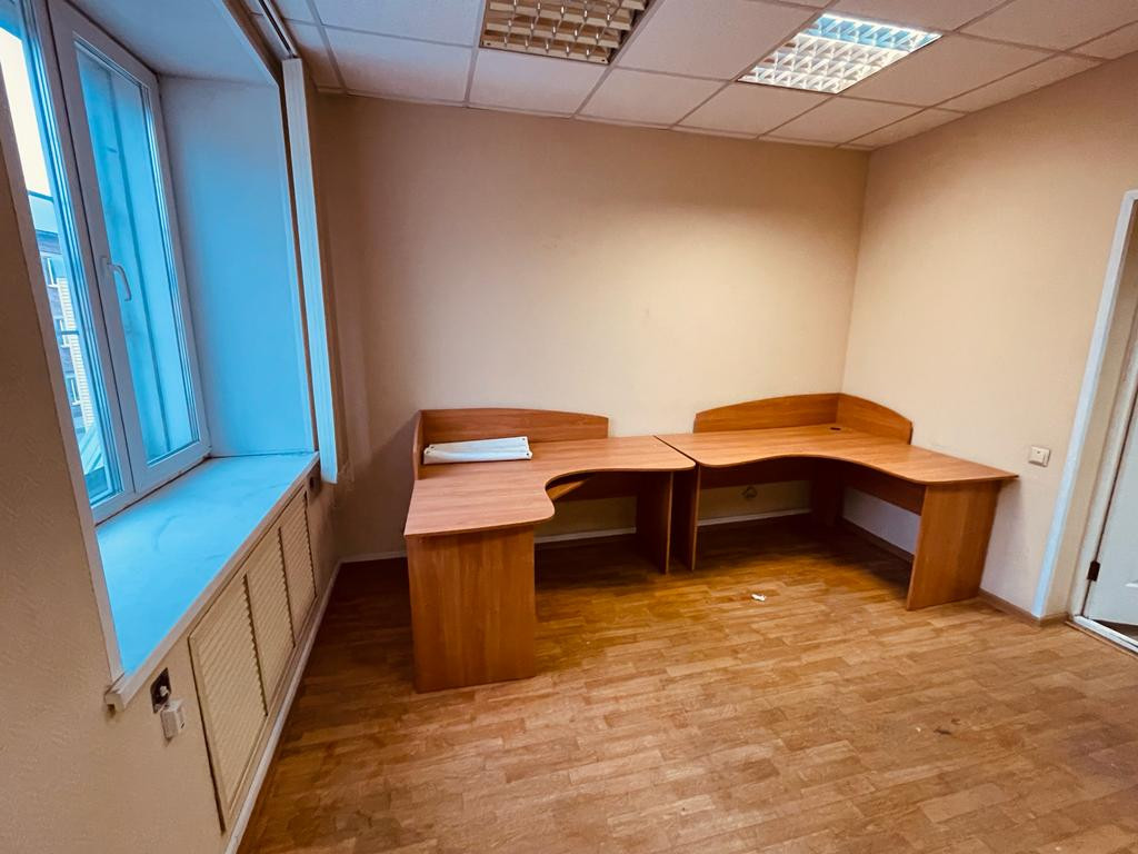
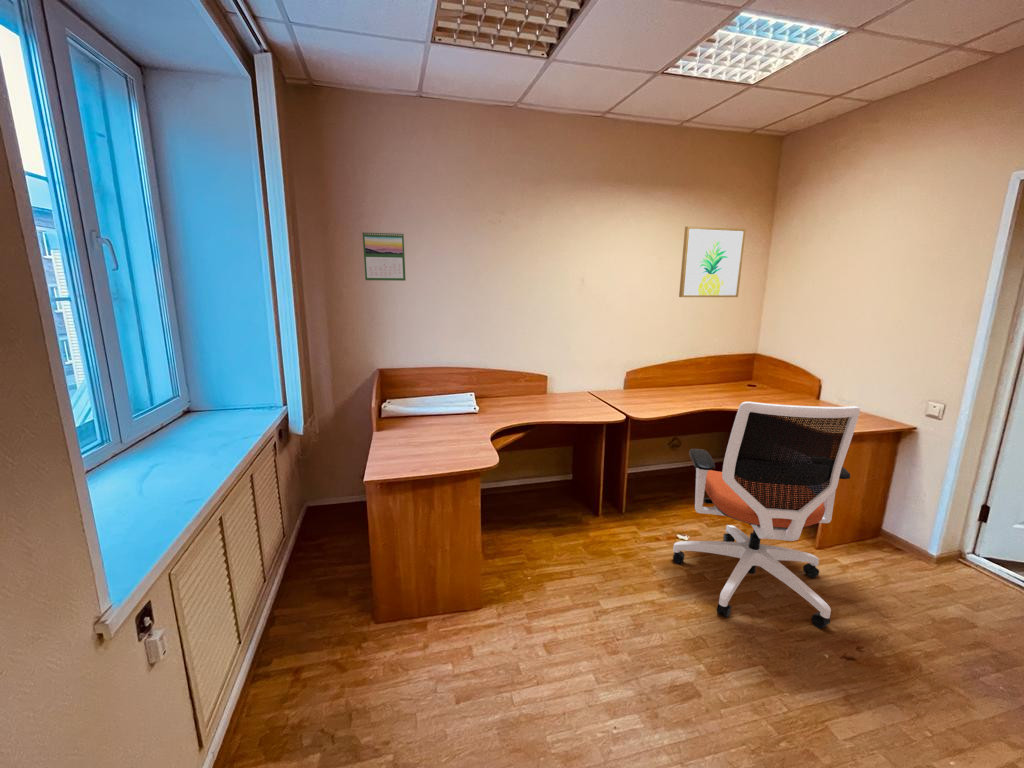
+ wall art (712, 263)
+ office chair (759, 487)
+ calendar (384, 255)
